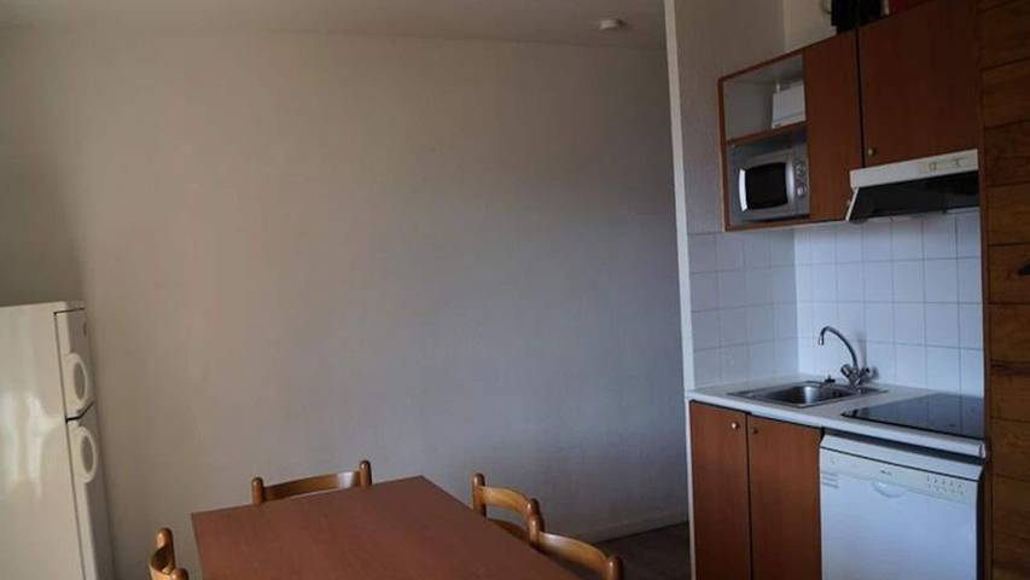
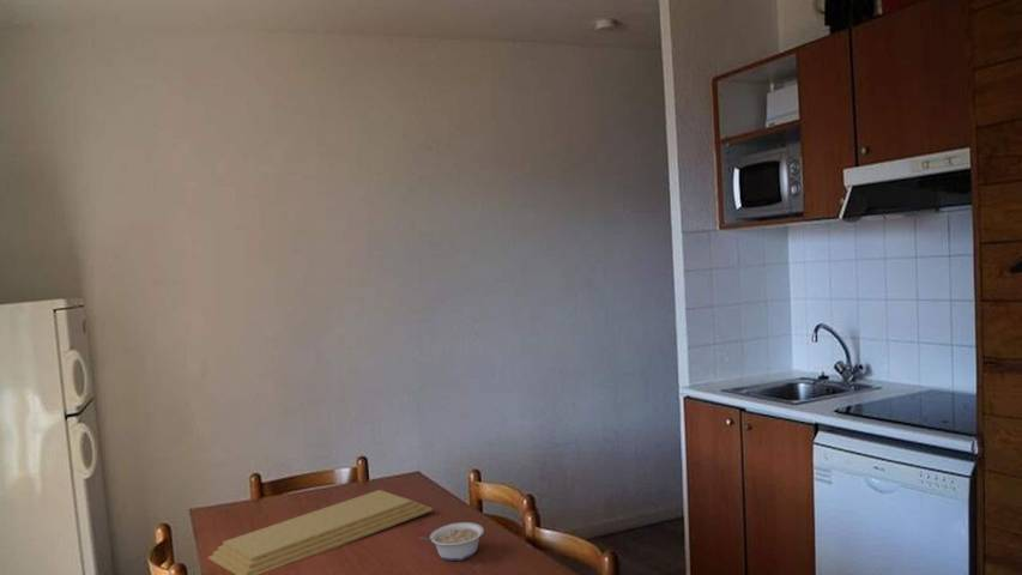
+ cutting board (327, 527)
+ legume (455, 541)
